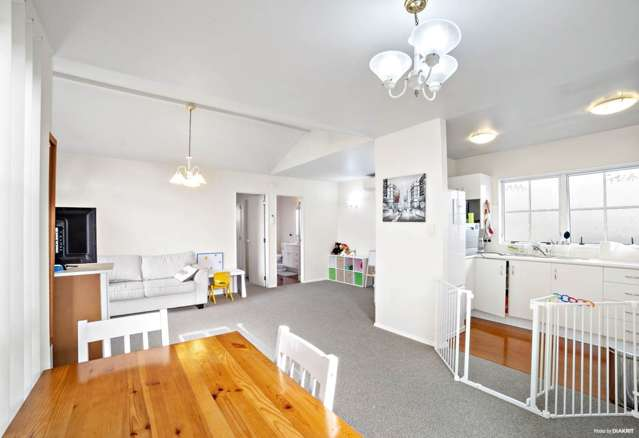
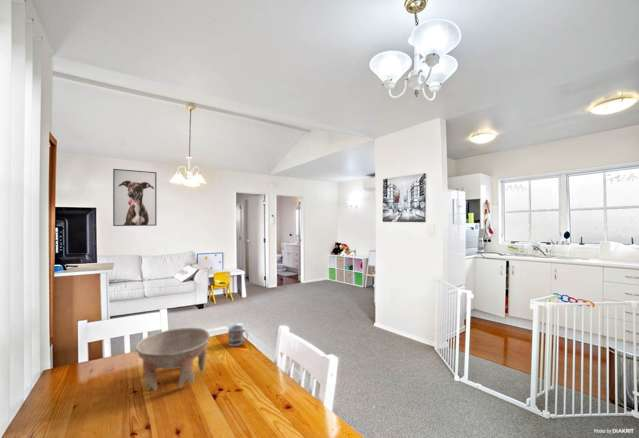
+ cup (238, 335)
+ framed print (135, 198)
+ bowl (174, 358)
